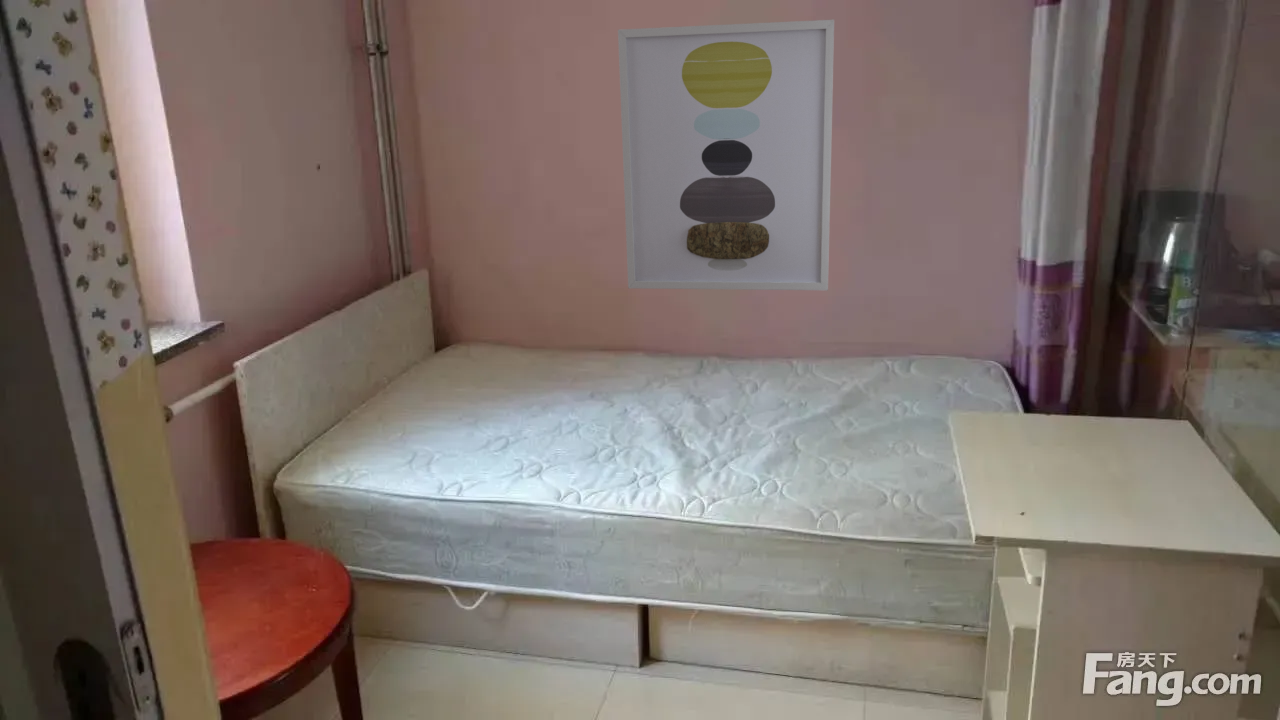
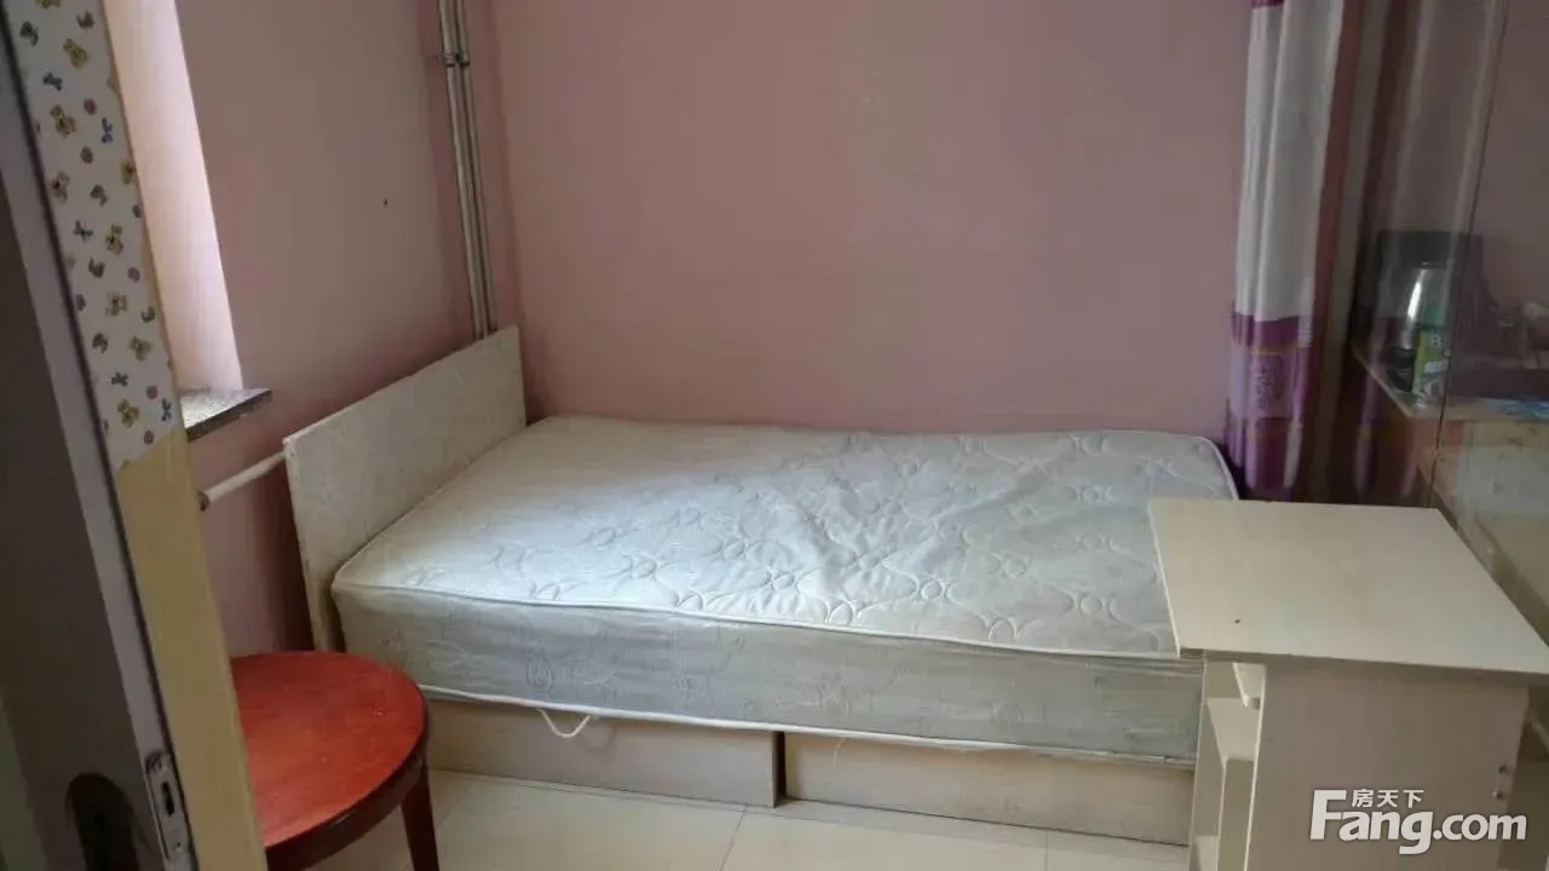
- wall art (725, 162)
